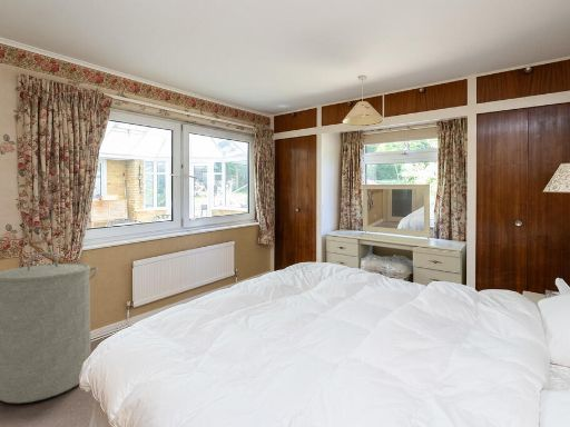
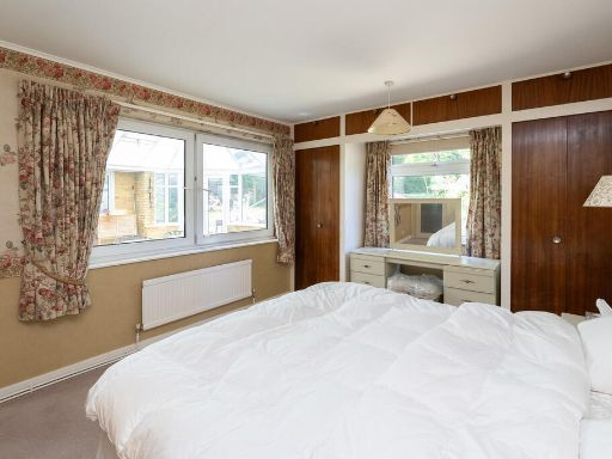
- laundry hamper (46, 316)
